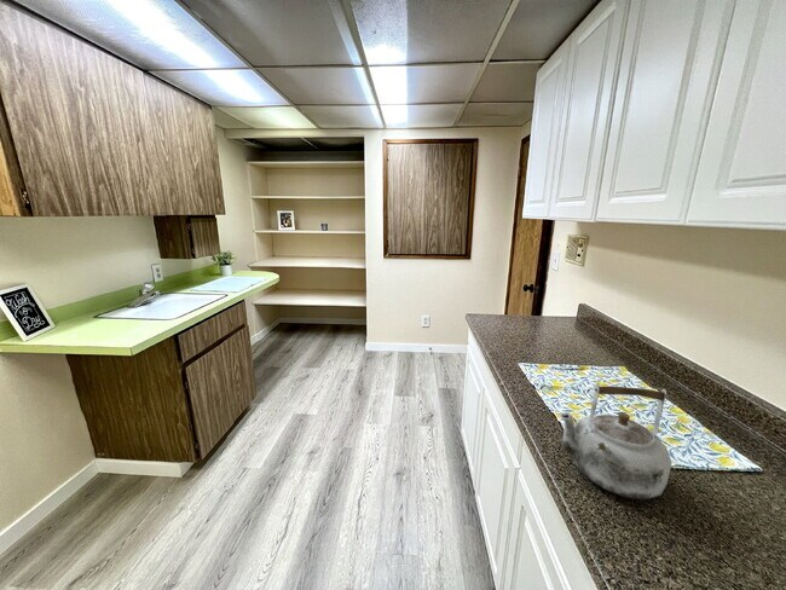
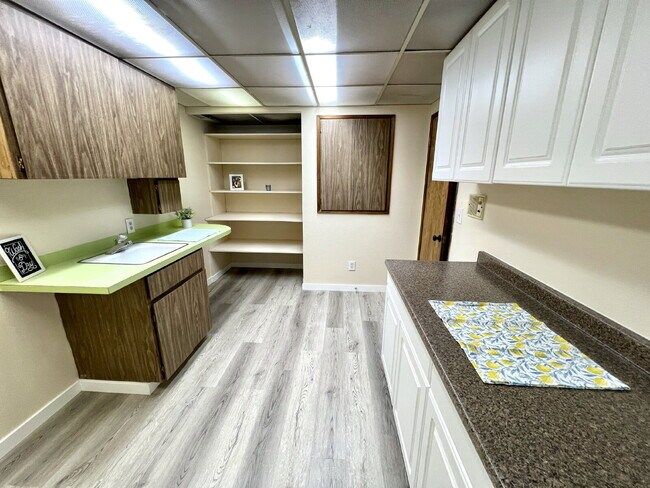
- kettle (609, 429)
